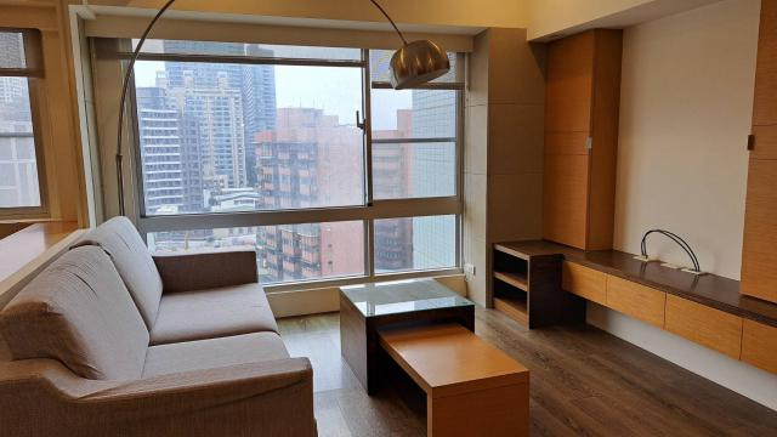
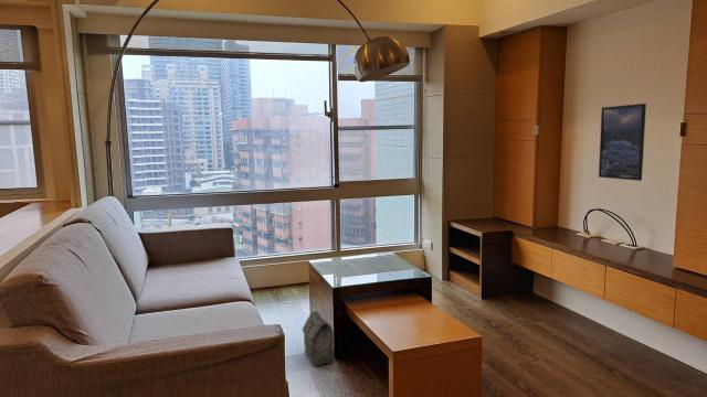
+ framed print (621, 142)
+ bag (317, 336)
